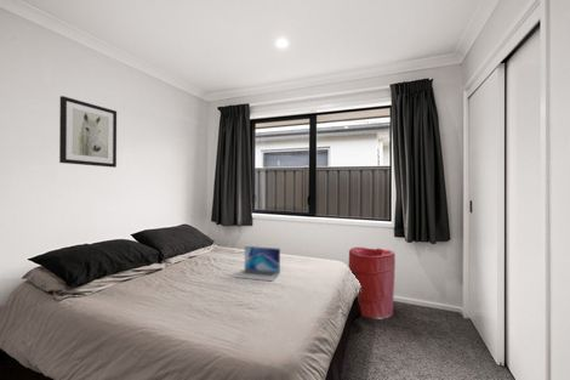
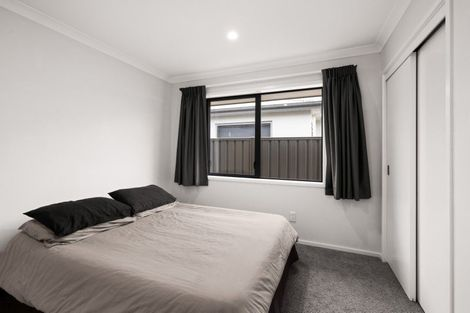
- laundry hamper (370, 278)
- laptop (257, 262)
- wall art (90, 135)
